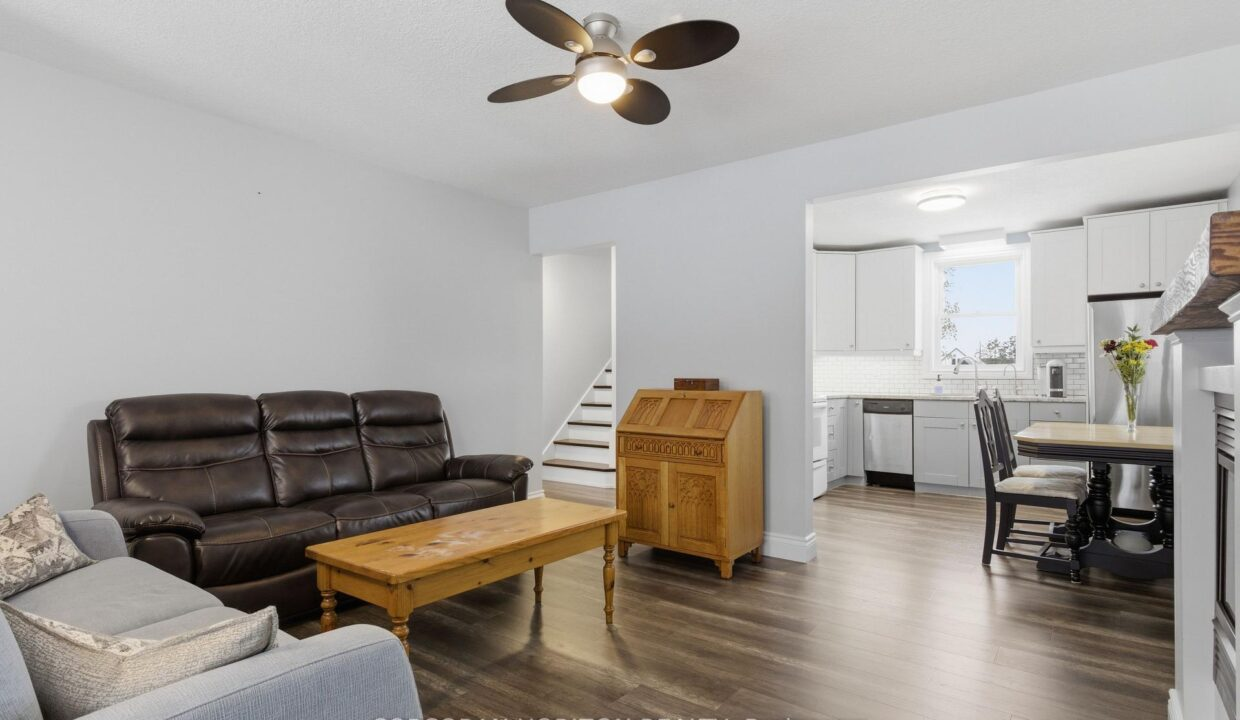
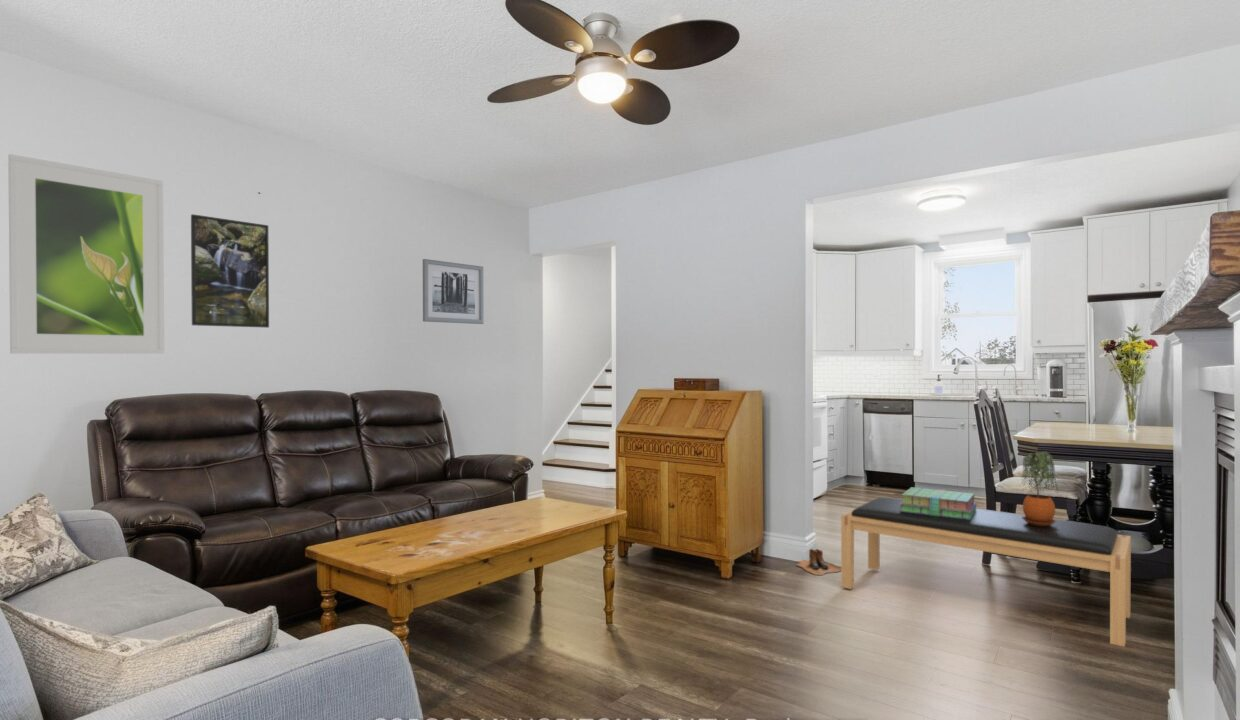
+ stack of books (938, 502)
+ bench (979, 550)
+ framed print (91, 261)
+ potted plant (1040, 487)
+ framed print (231, 273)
+ boots (819, 559)
+ wall art (454, 292)
